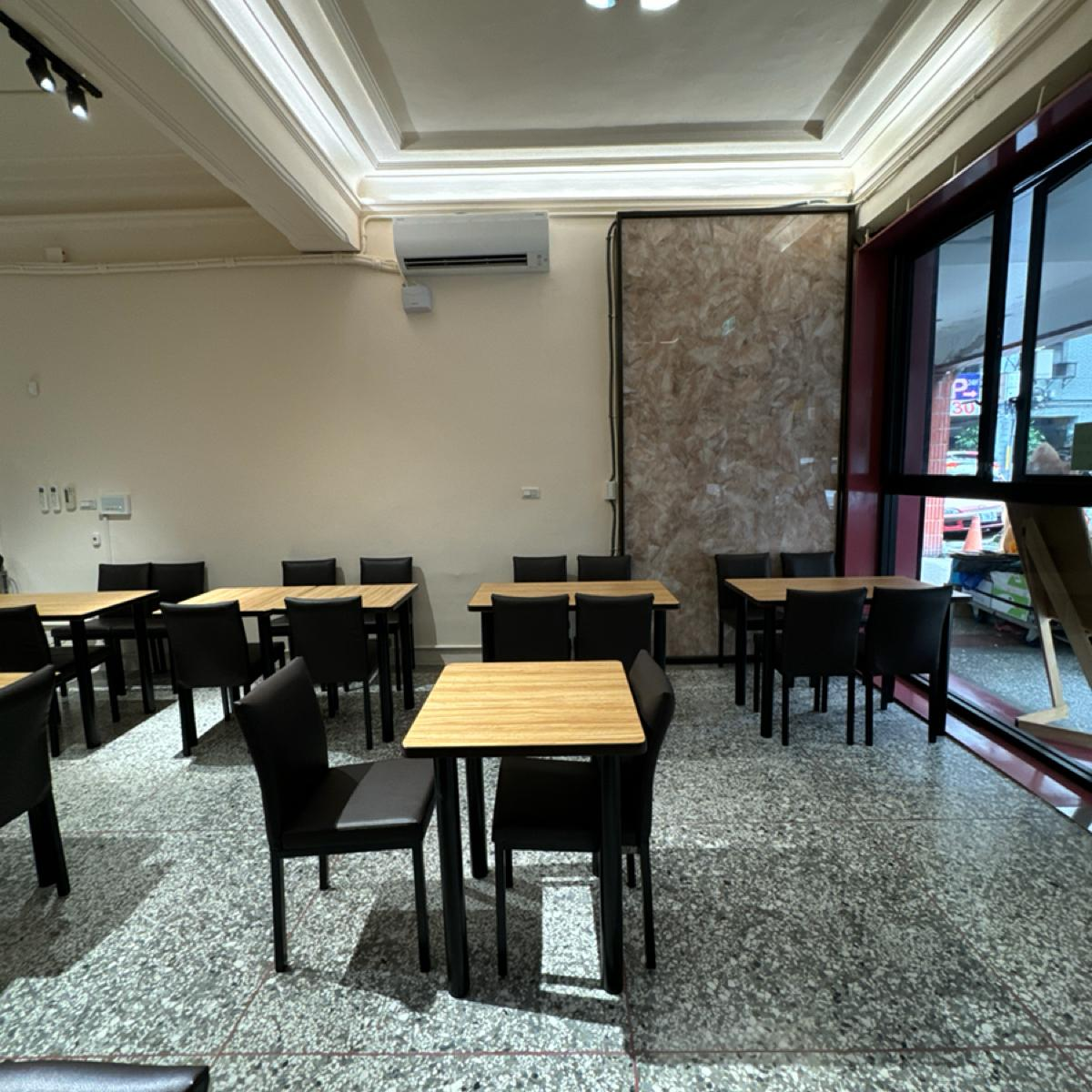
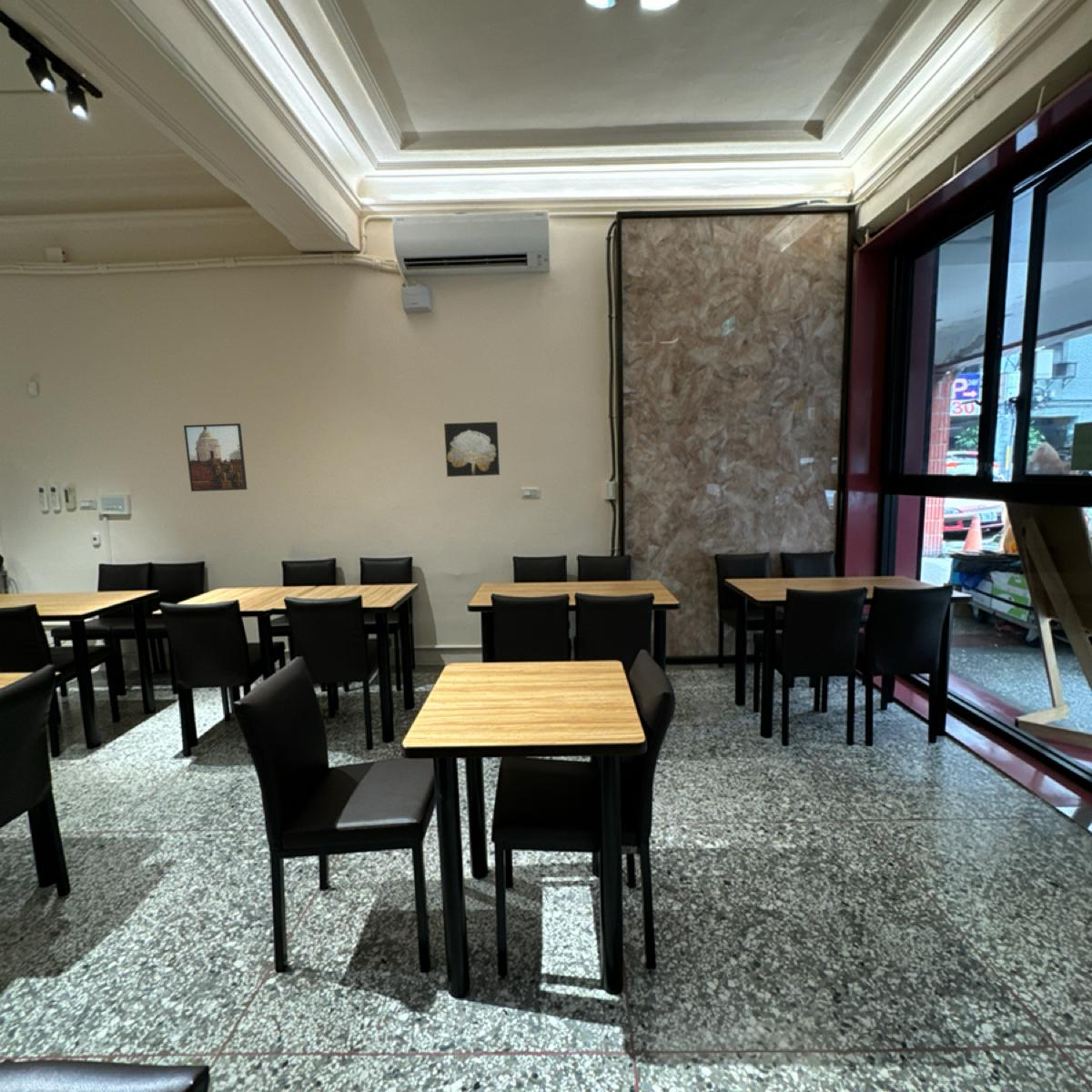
+ wall art (471, 450)
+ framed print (216, 458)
